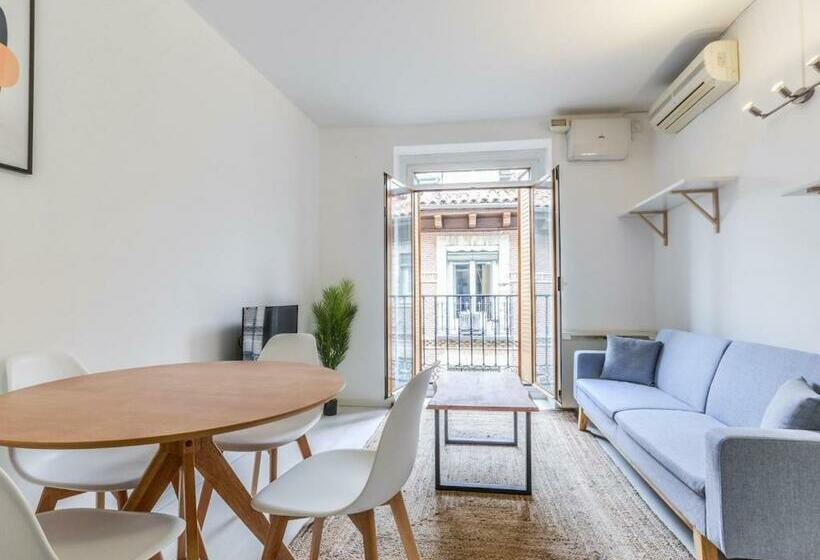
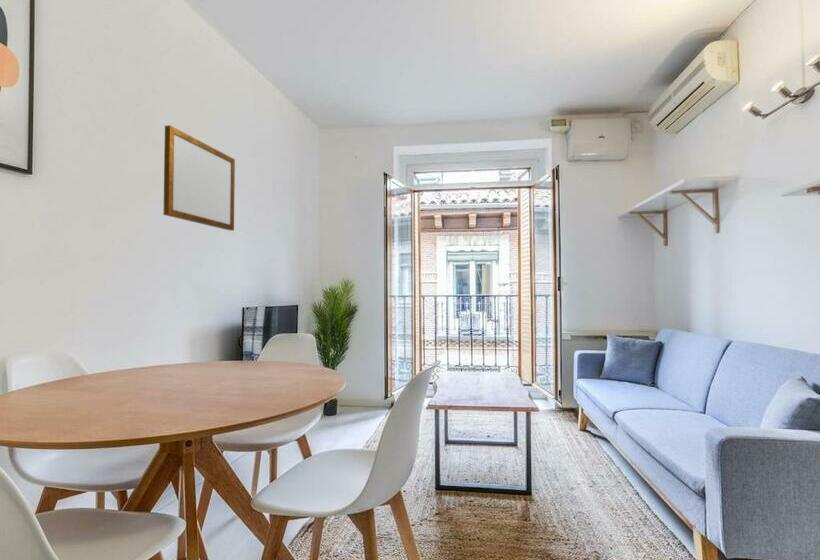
+ writing board (203, 183)
